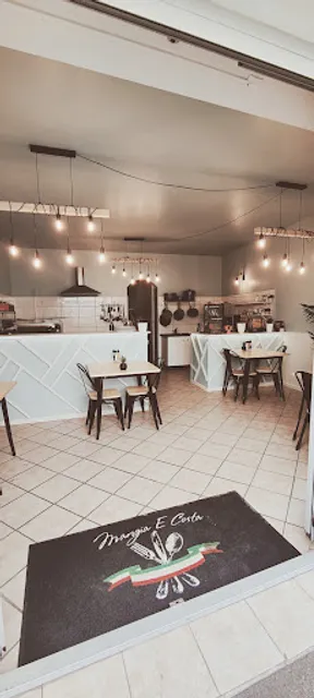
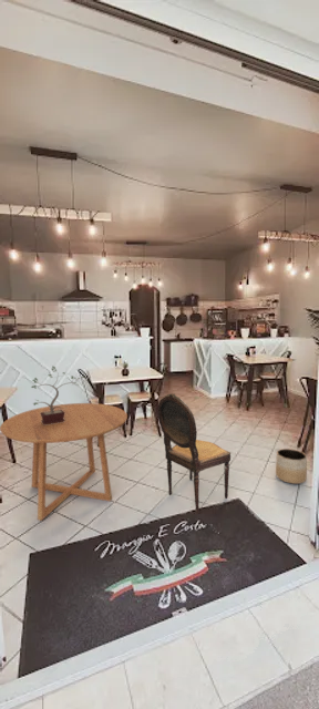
+ dining table (68, 441)
+ potted plant (58, 393)
+ dining chair (194, 443)
+ planter (290, 465)
